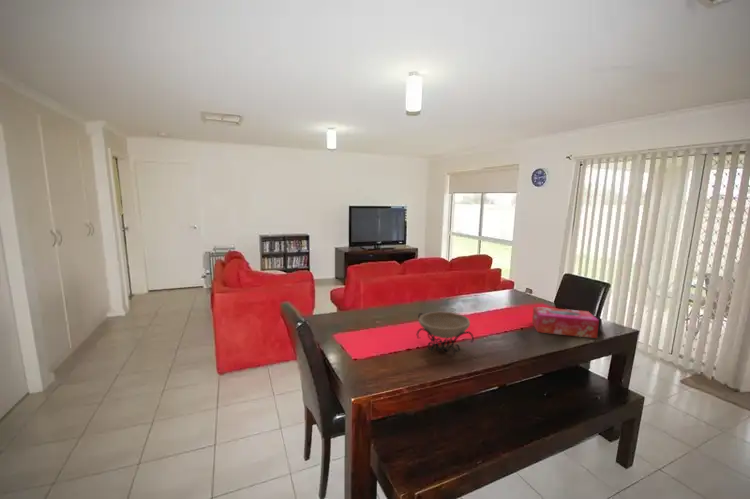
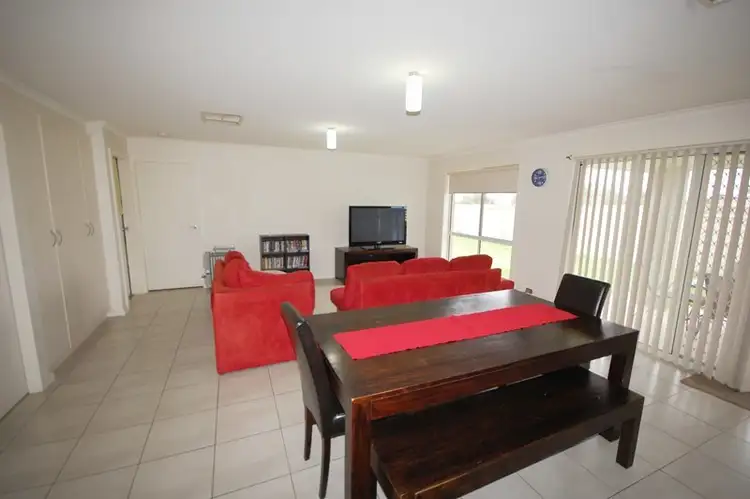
- tissue box (563, 321)
- decorative bowl (443, 334)
